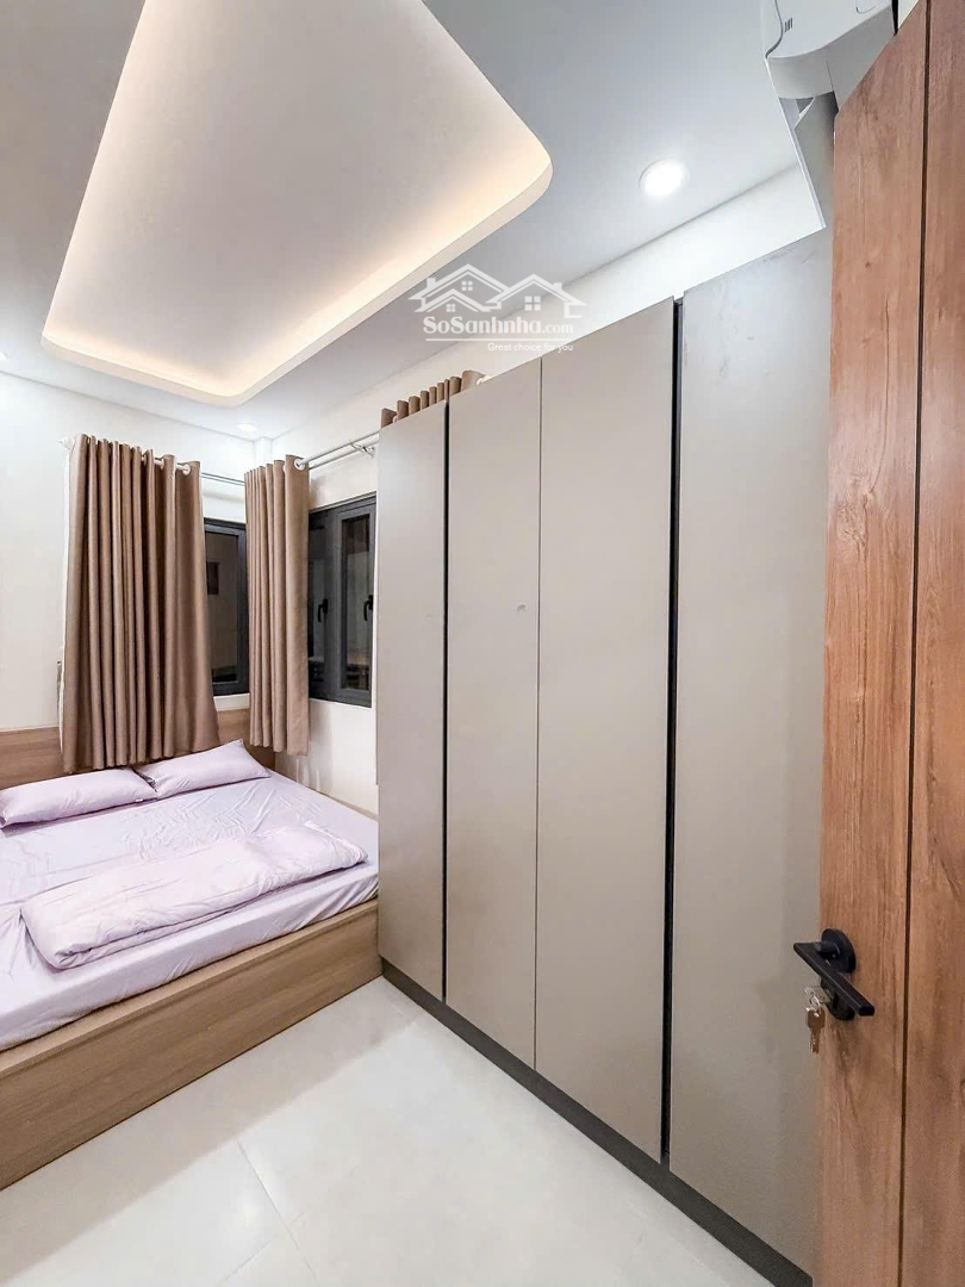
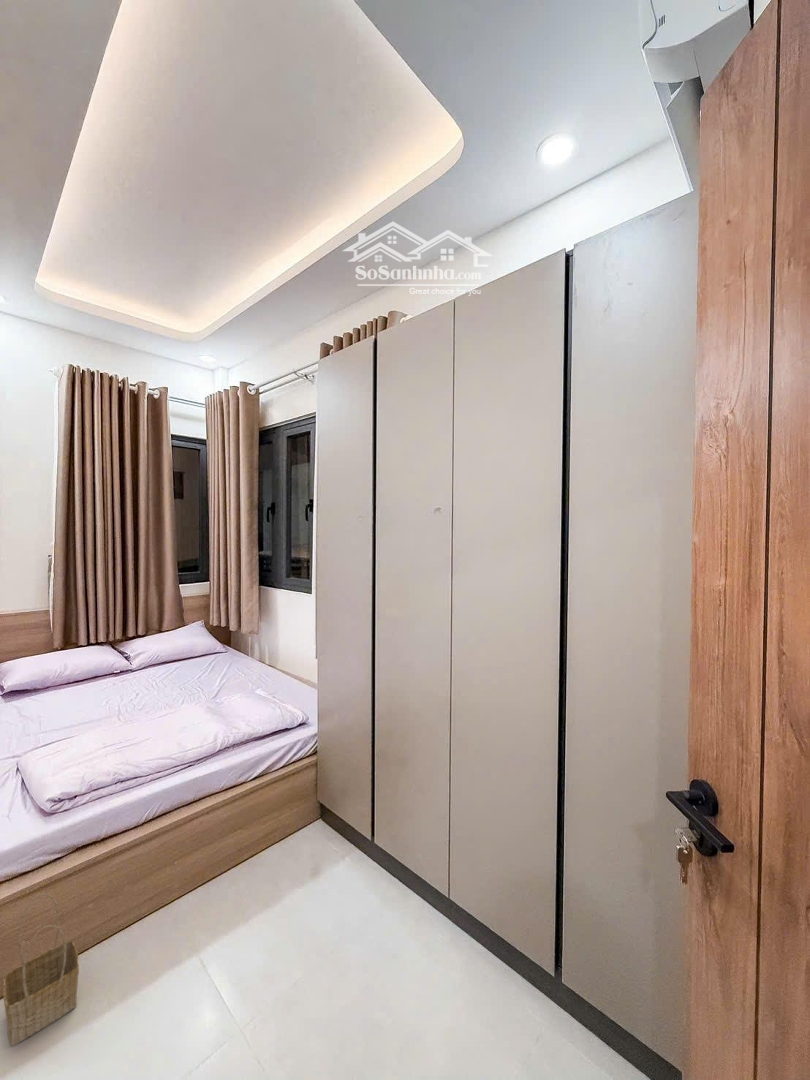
+ basket (41, 959)
